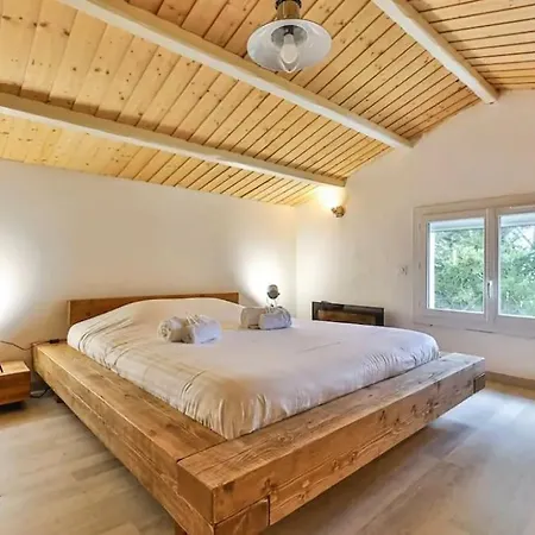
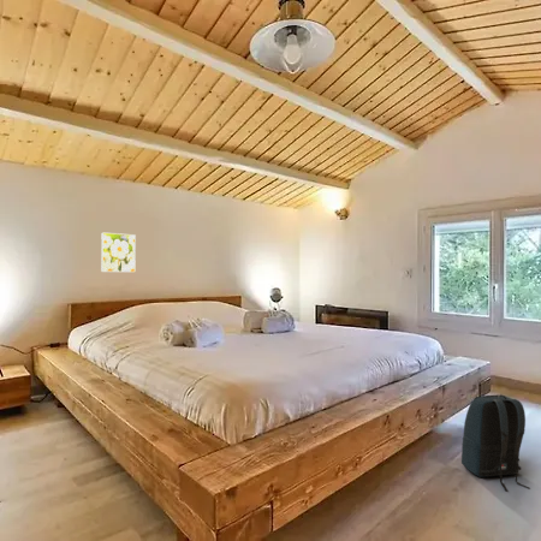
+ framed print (118, 252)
+ backpack (497, 434)
